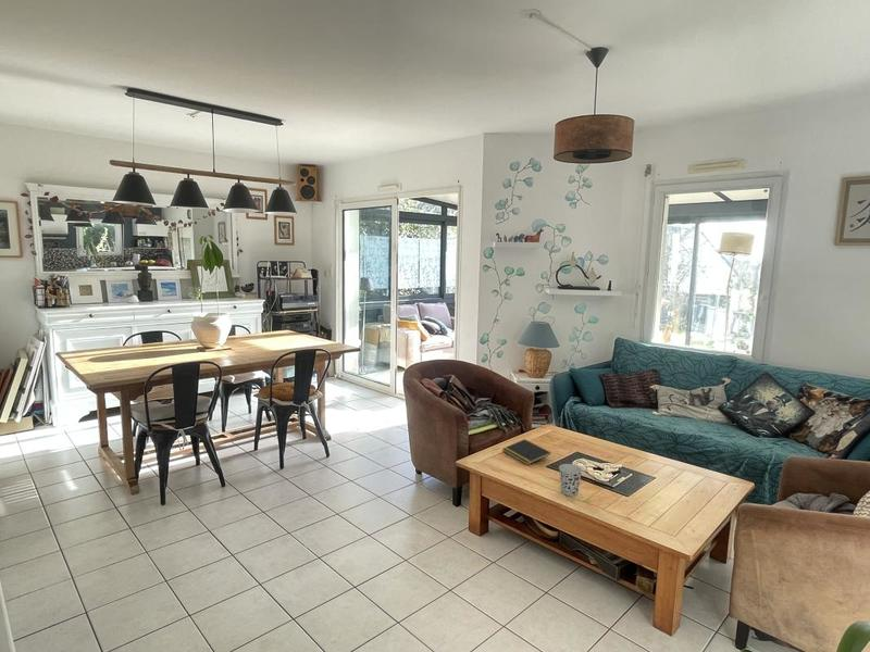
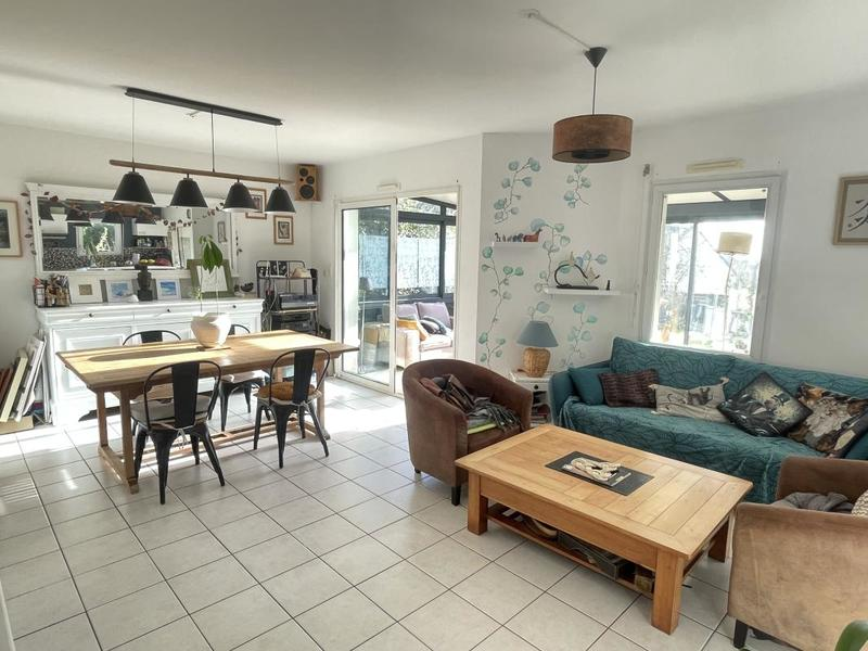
- notepad (525, 451)
- cup (570, 479)
